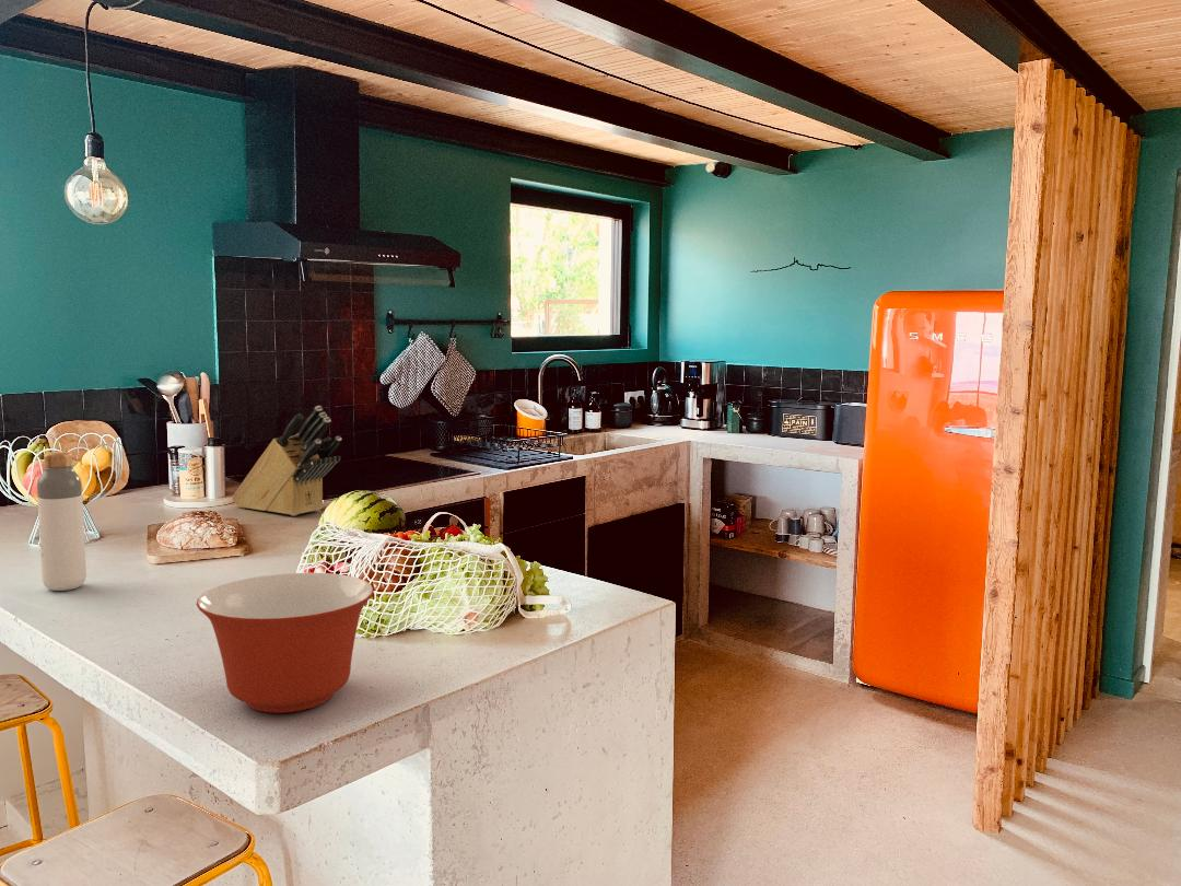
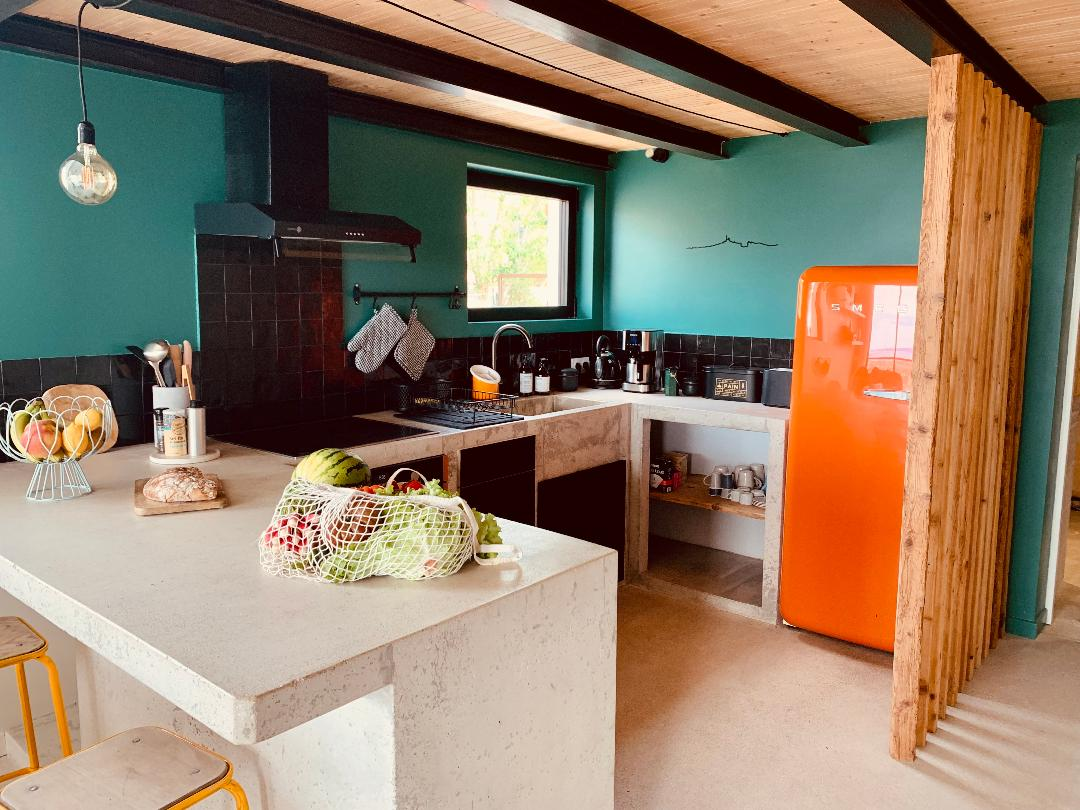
- bottle (61, 521)
- knife block (287, 457)
- mixing bowl (289, 644)
